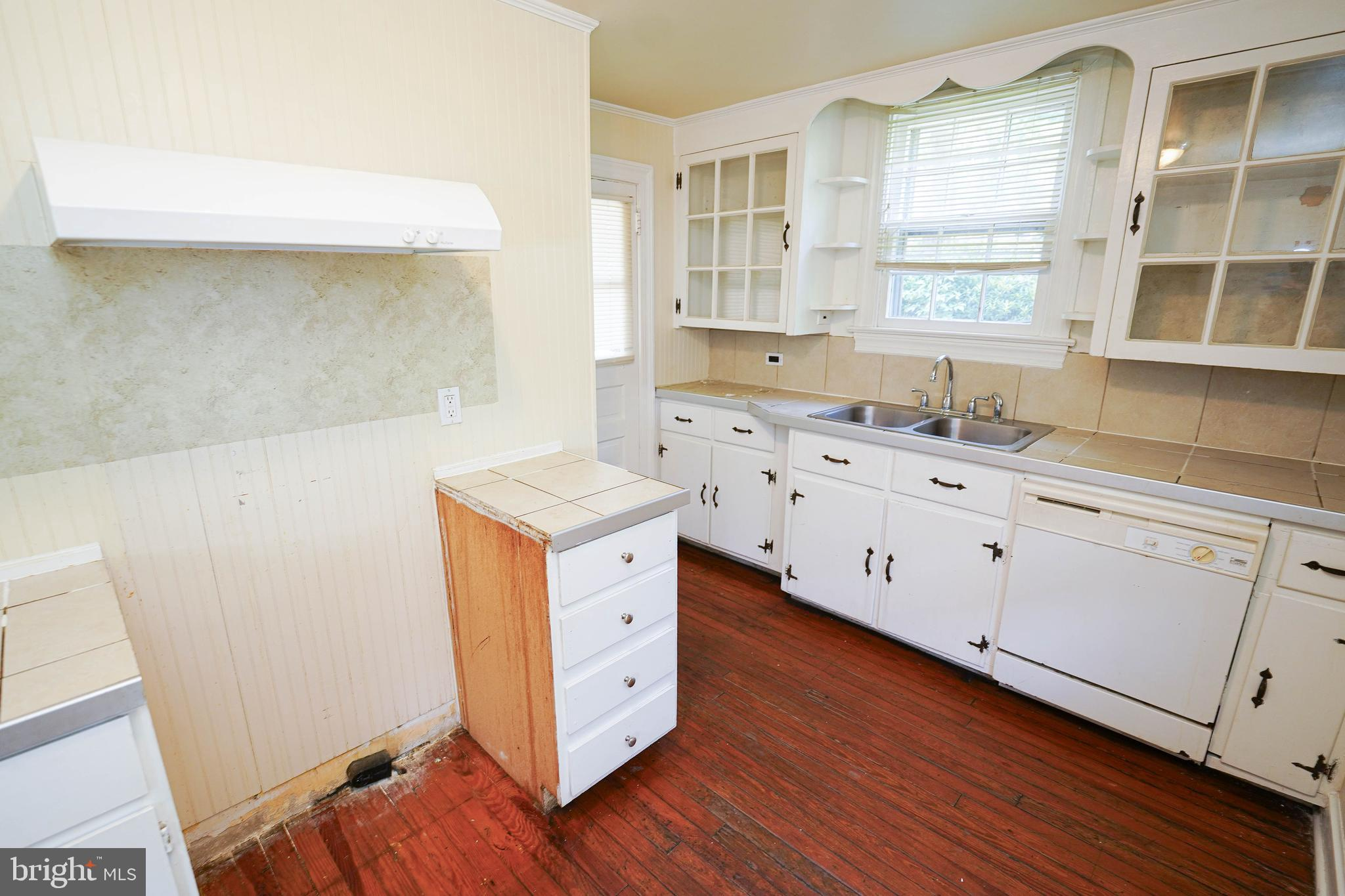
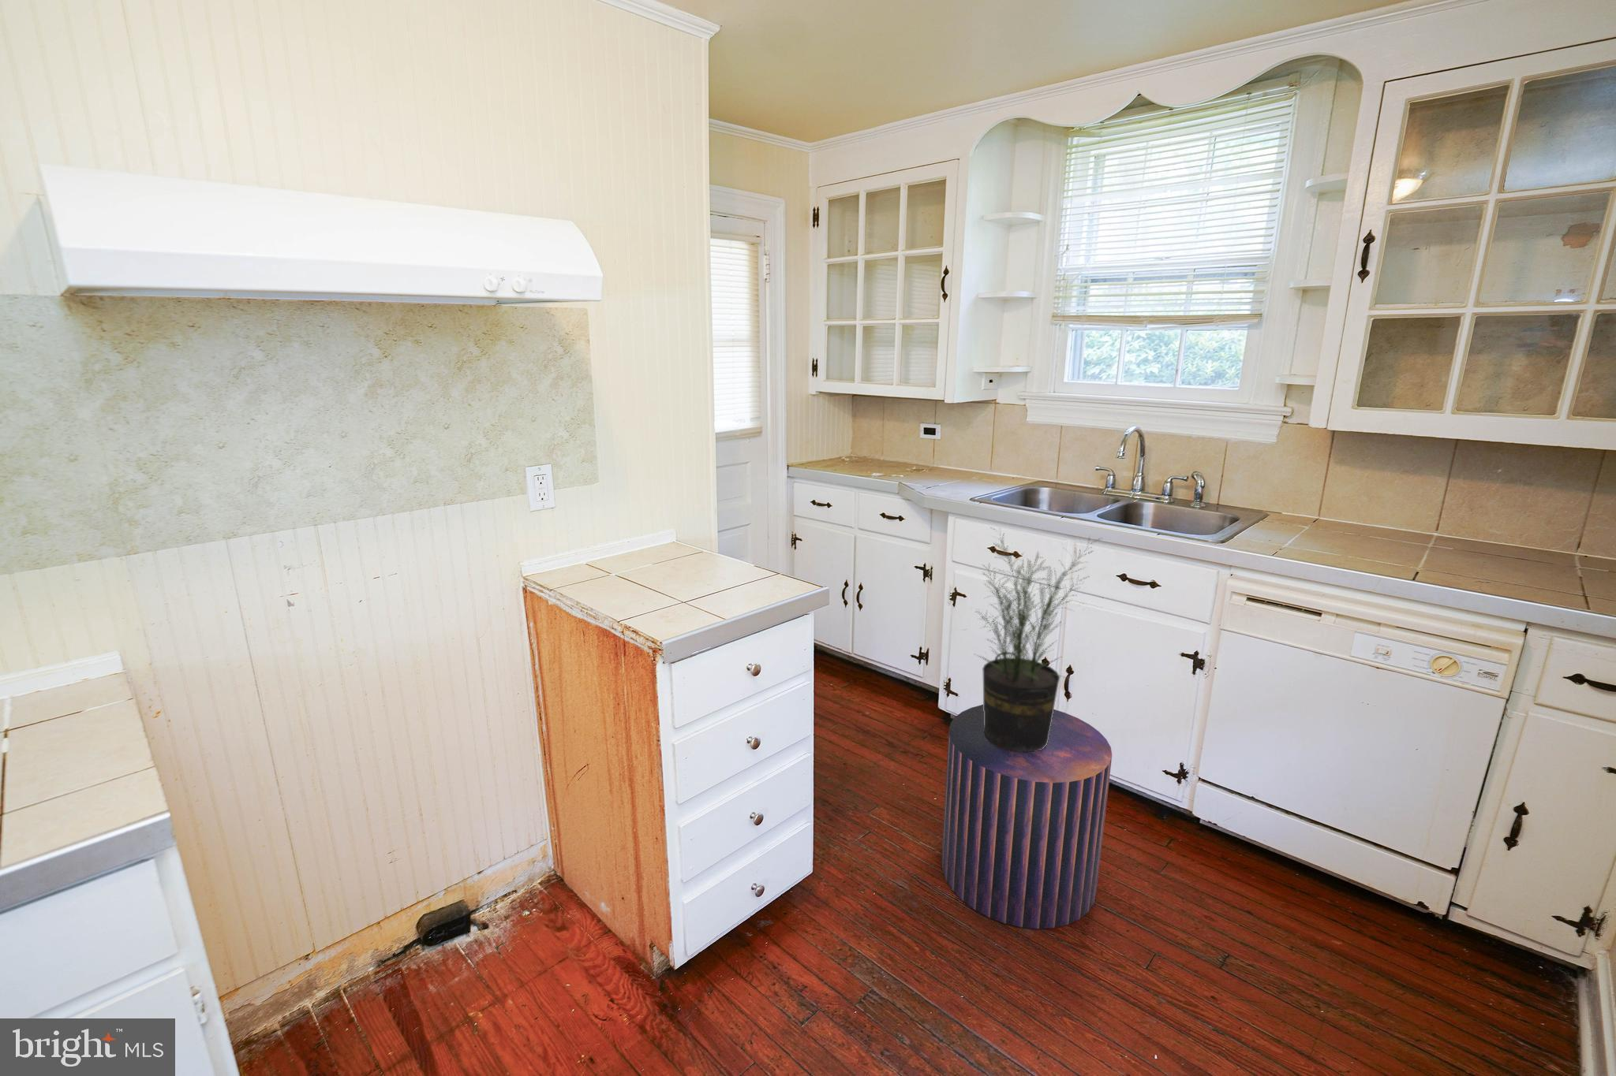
+ stool (1021, 807)
+ potted plant (1028, 636)
